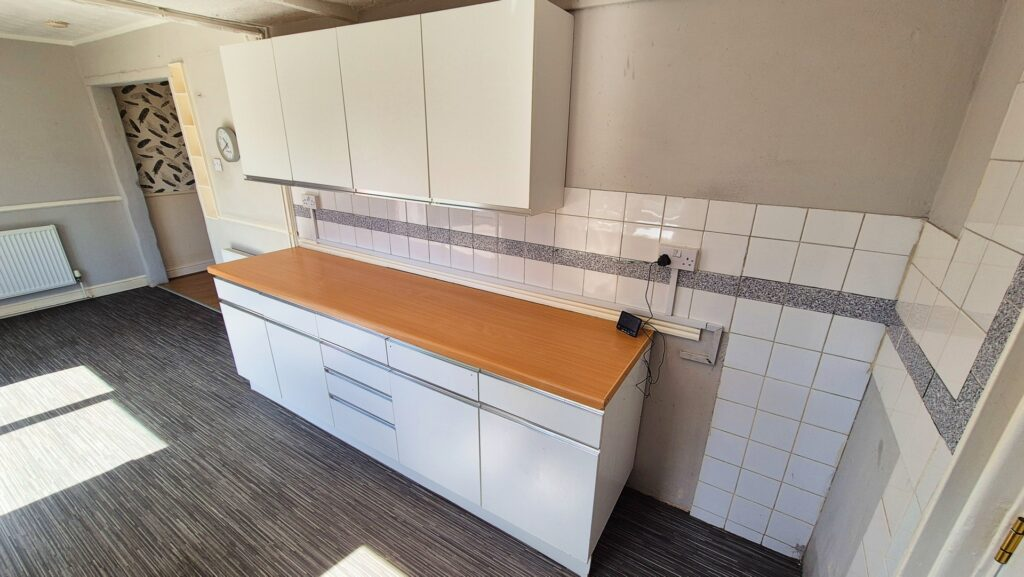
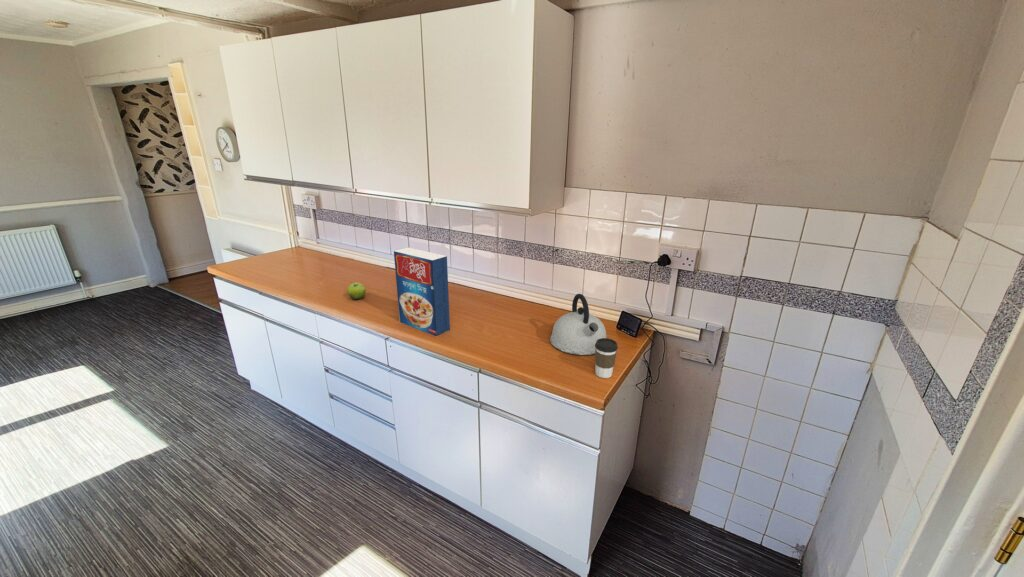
+ cereal box (422, 290)
+ kettle (581, 319)
+ coffee cup (605, 358)
+ fruit (356, 290)
